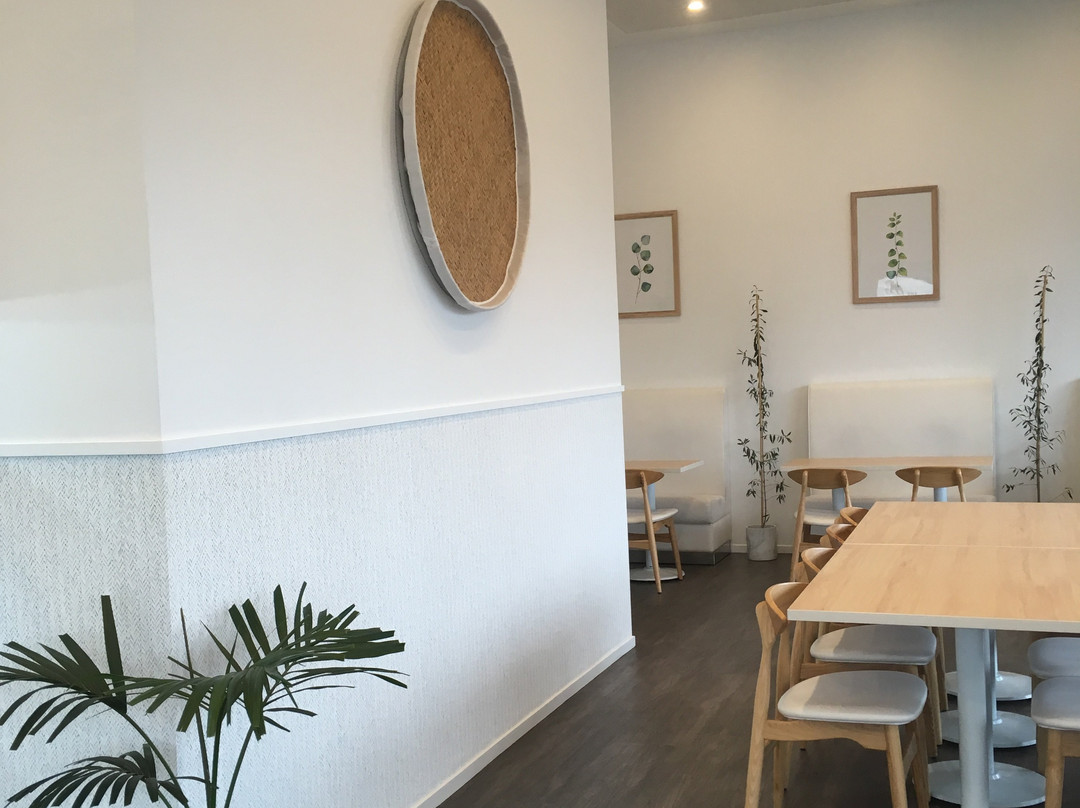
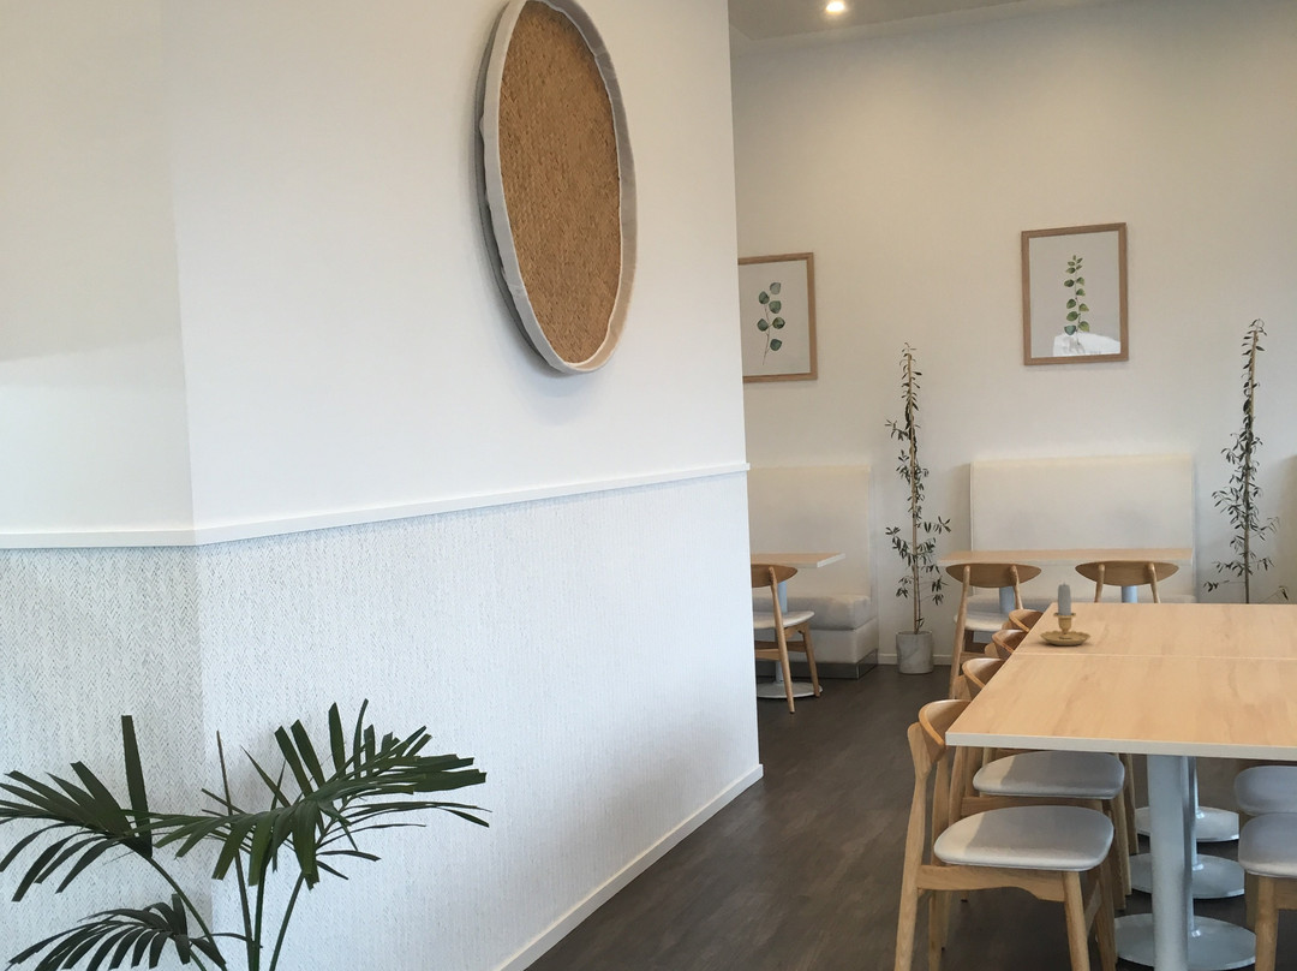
+ candle (1065, 610)
